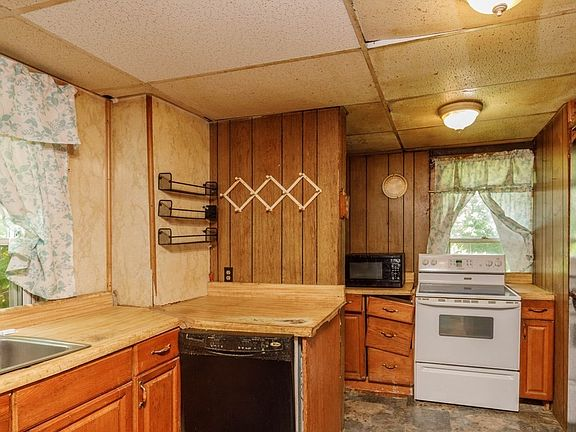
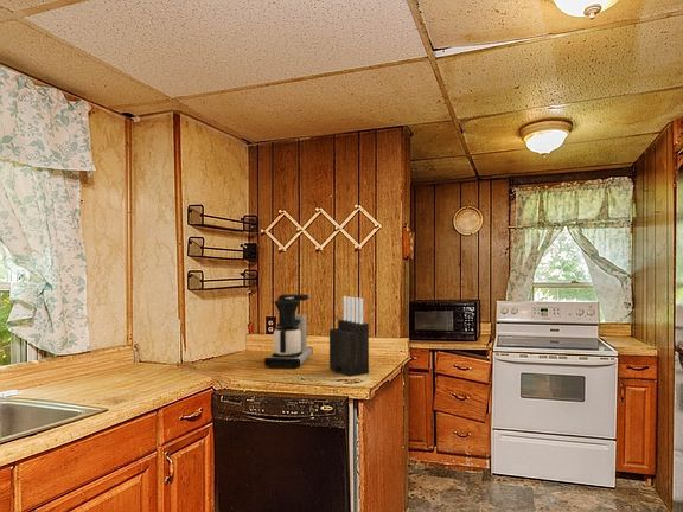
+ knife block (346, 334)
+ coffee maker (289, 329)
